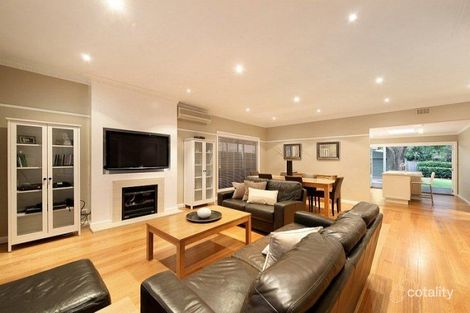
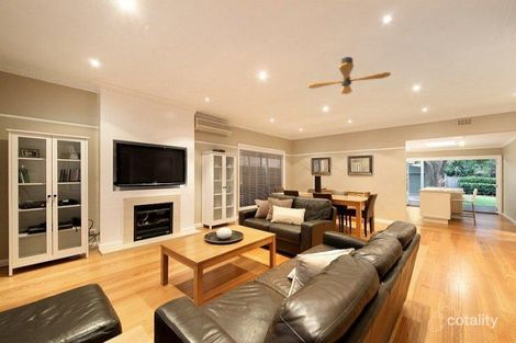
+ ceiling fan (346, 71)
